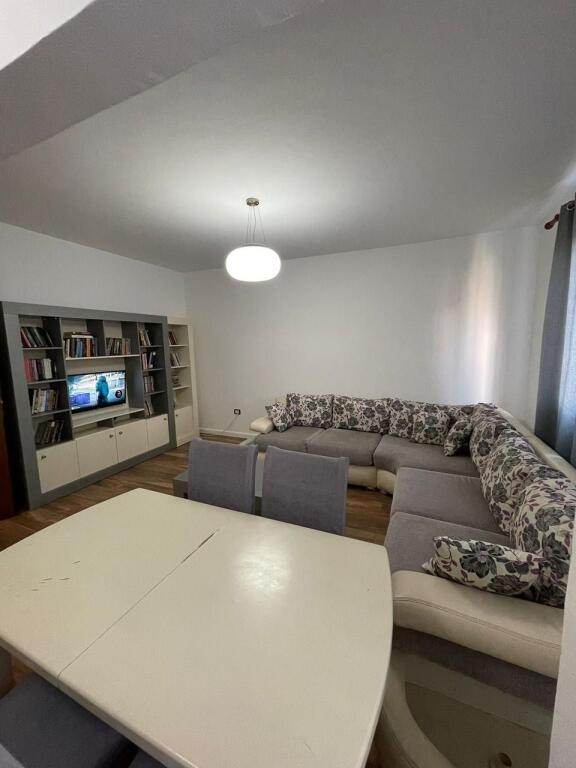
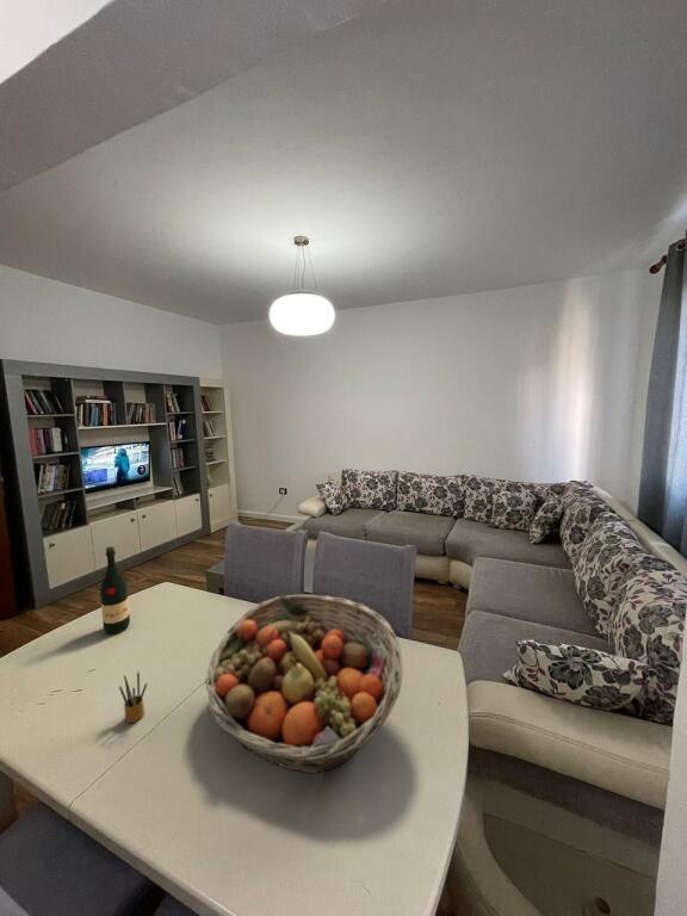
+ fruit basket (303, 670)
+ wine bottle (113, 588)
+ pencil box (135, 697)
